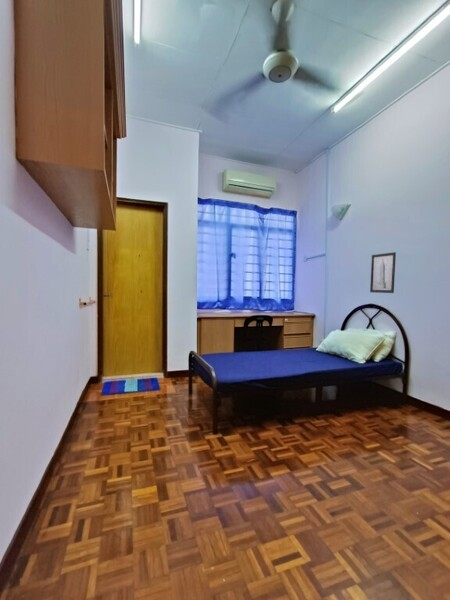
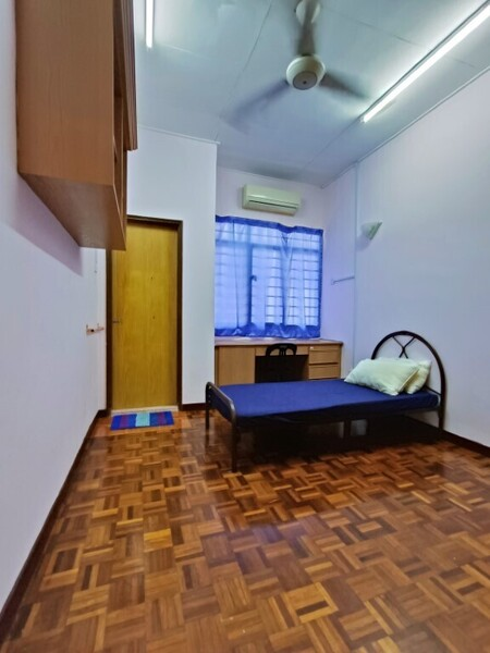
- wall art (382, 273)
